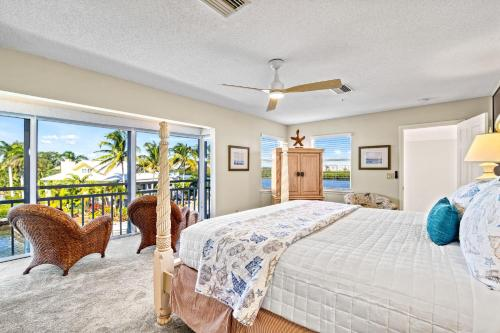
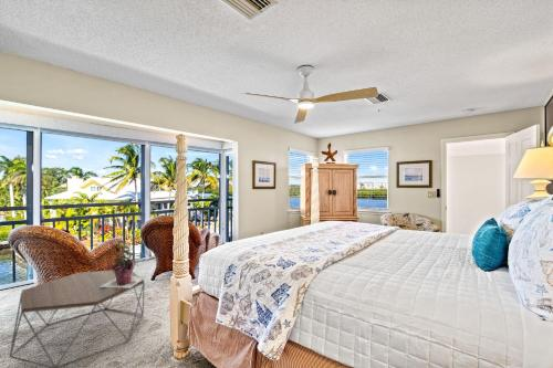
+ potted flower (124, 261)
+ coffee table (83, 306)
